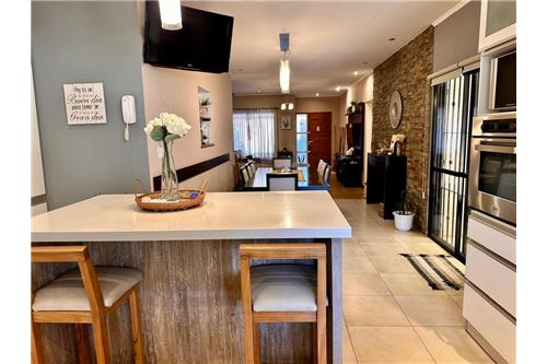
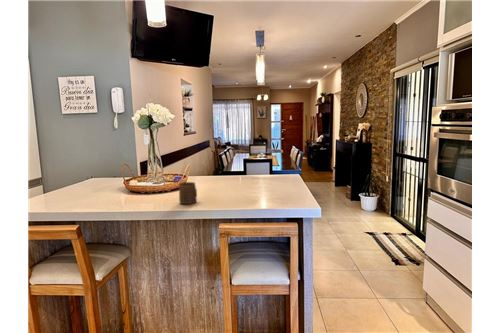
+ cup (187, 192)
